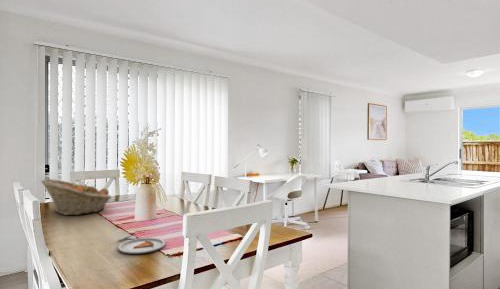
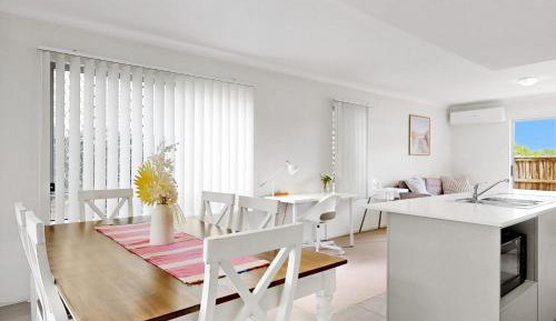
- fruit basket (77, 194)
- dinner plate (138, 242)
